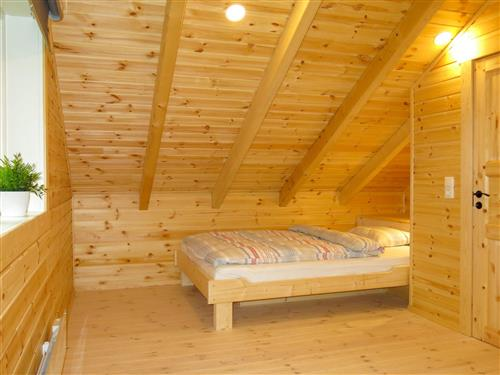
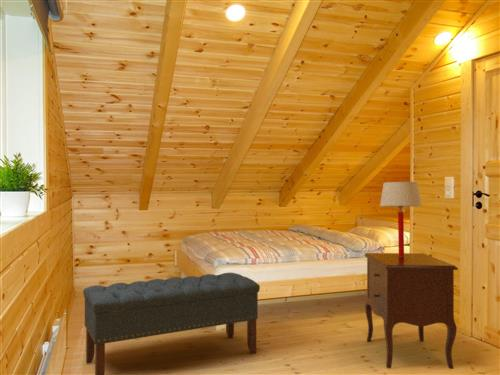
+ table lamp (401, 219)
+ bench (173, 319)
+ nightstand (406, 305)
